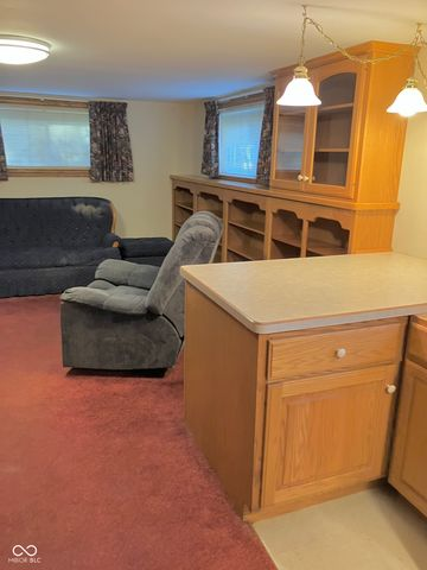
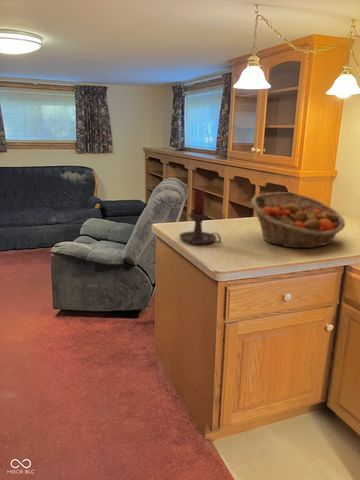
+ candle holder (202, 215)
+ fruit basket (296, 218)
